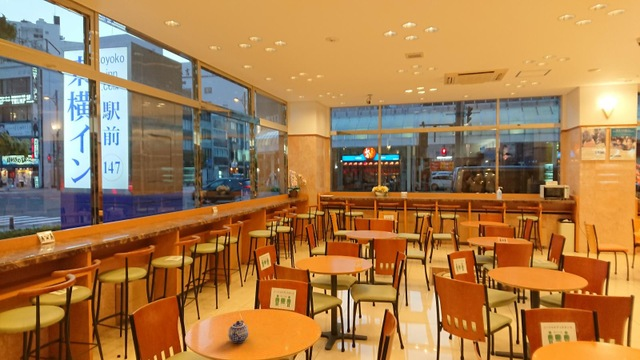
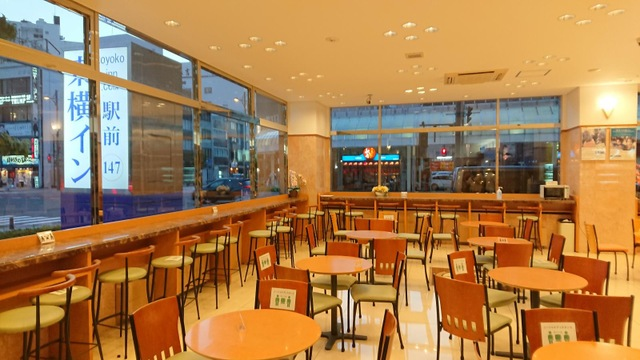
- teapot (238, 330)
